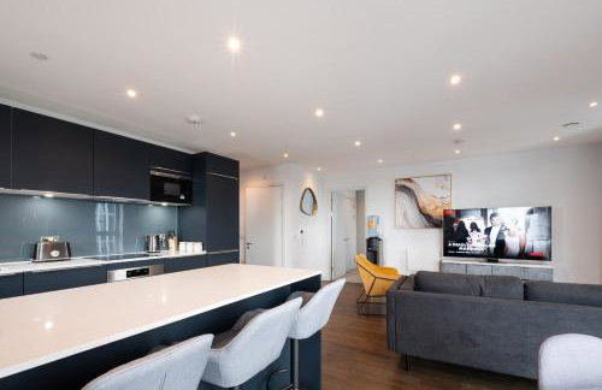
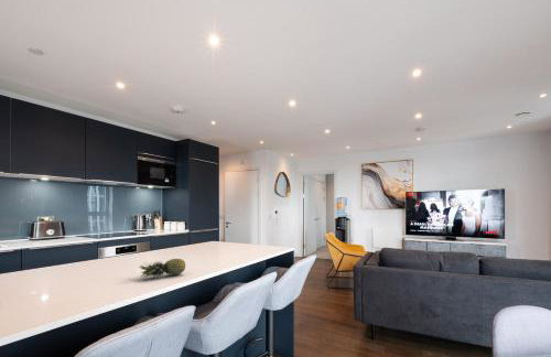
+ fruit (162, 268)
